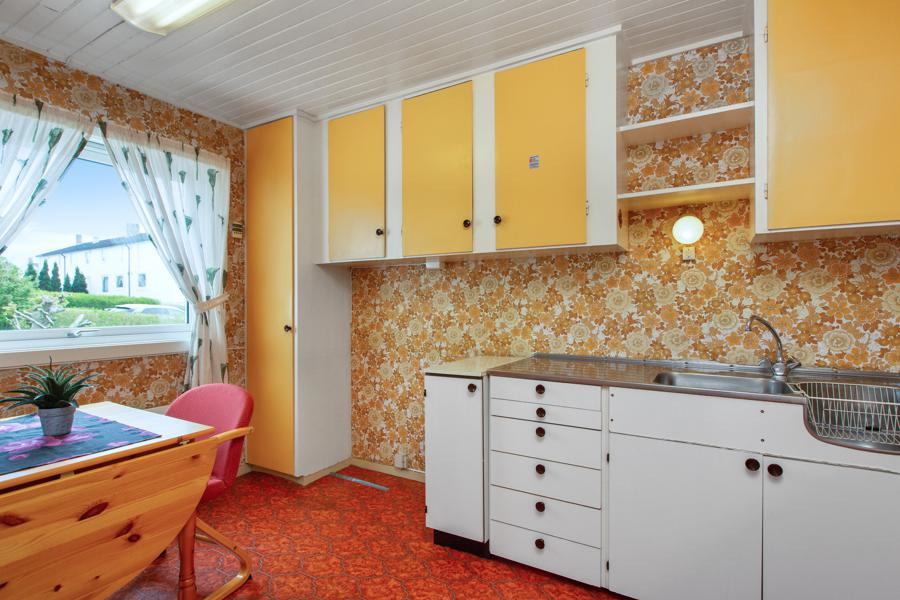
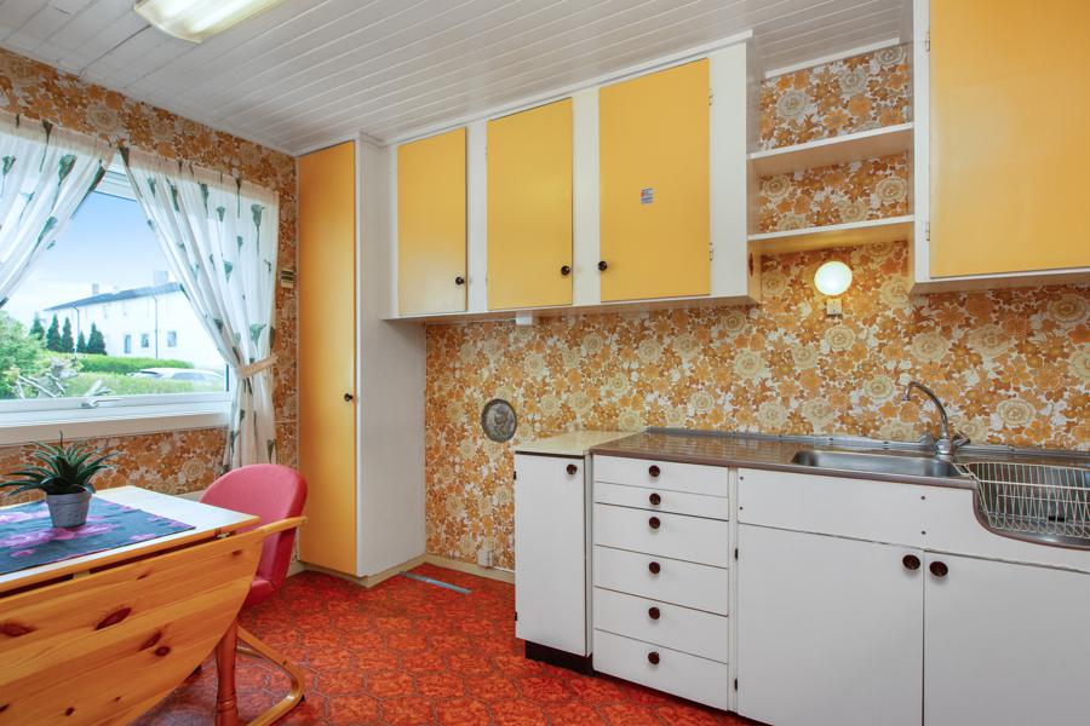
+ decorative plate (499, 420)
